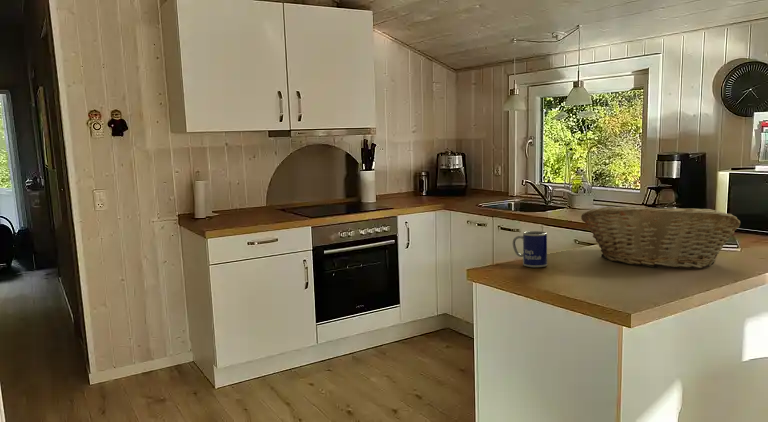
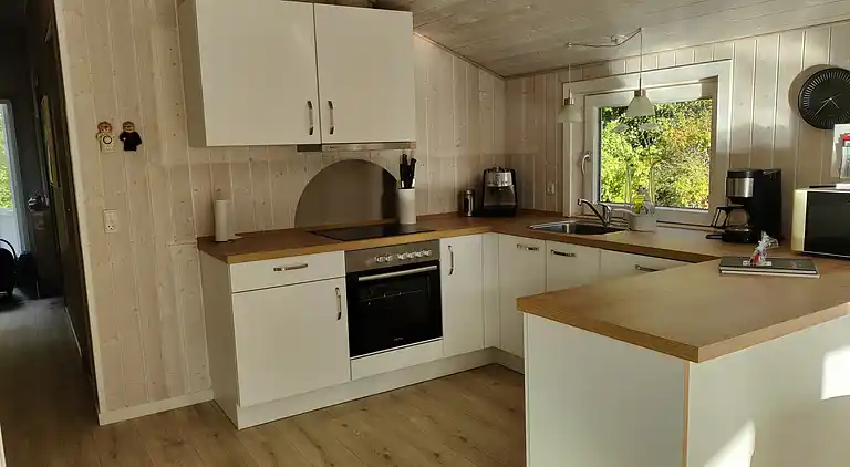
- fruit basket (656, 231)
- mug (529, 248)
